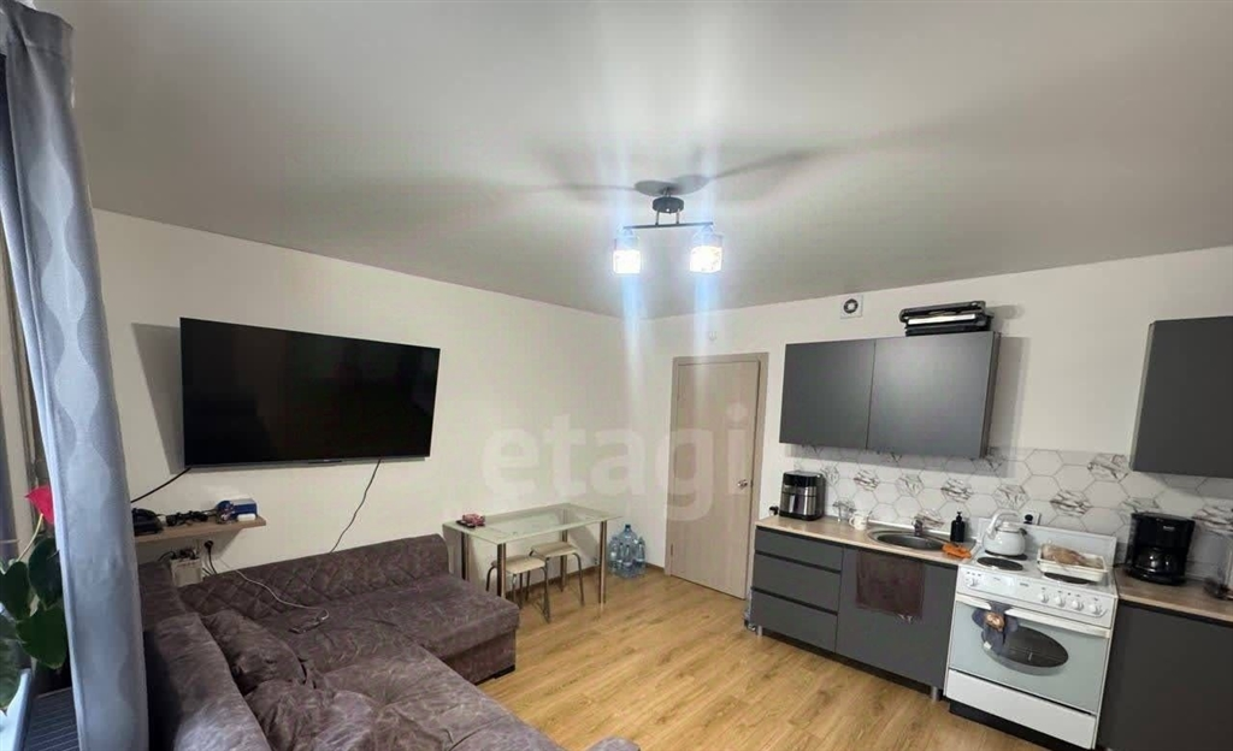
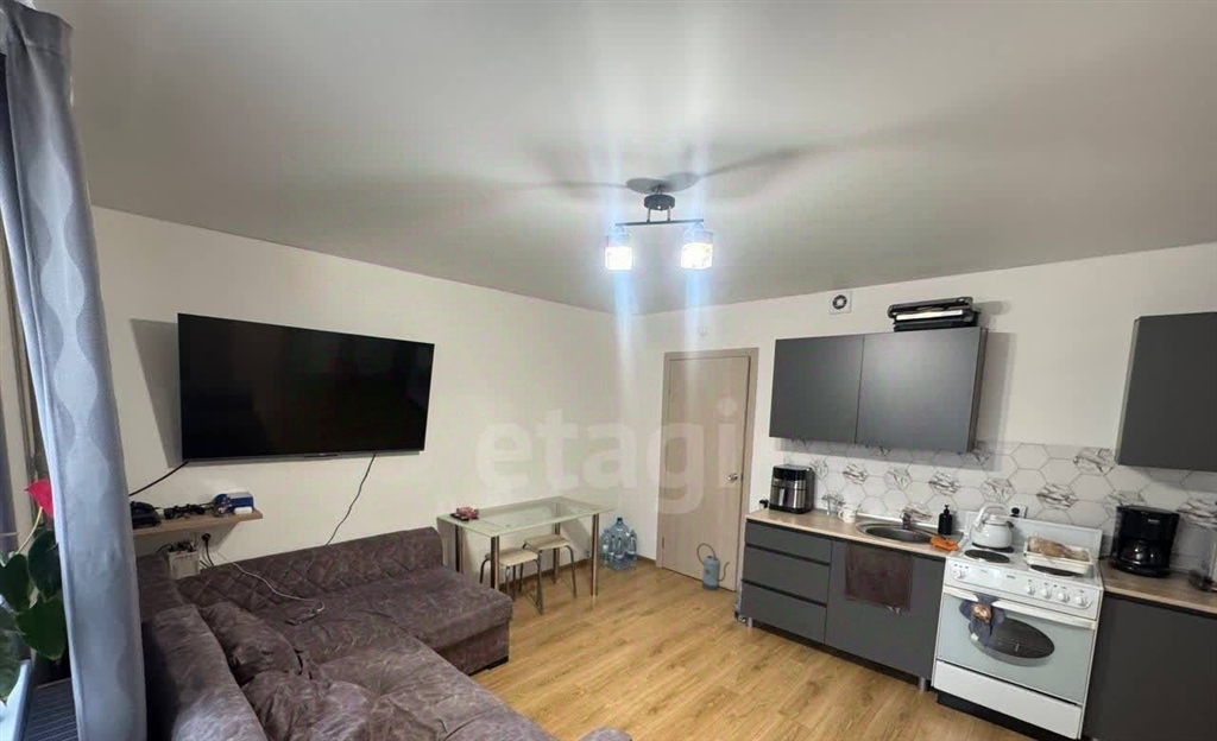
+ watering can (712, 566)
